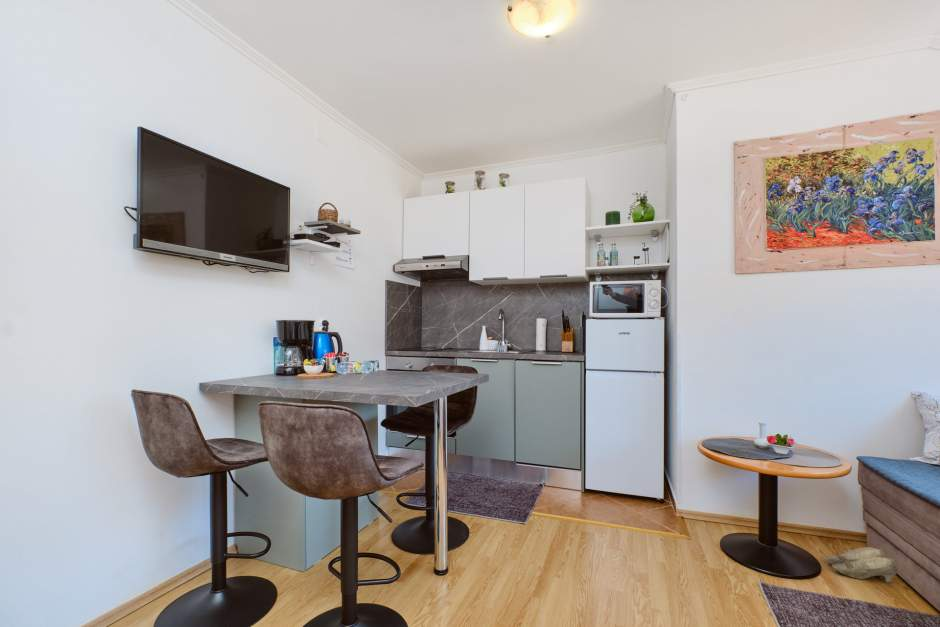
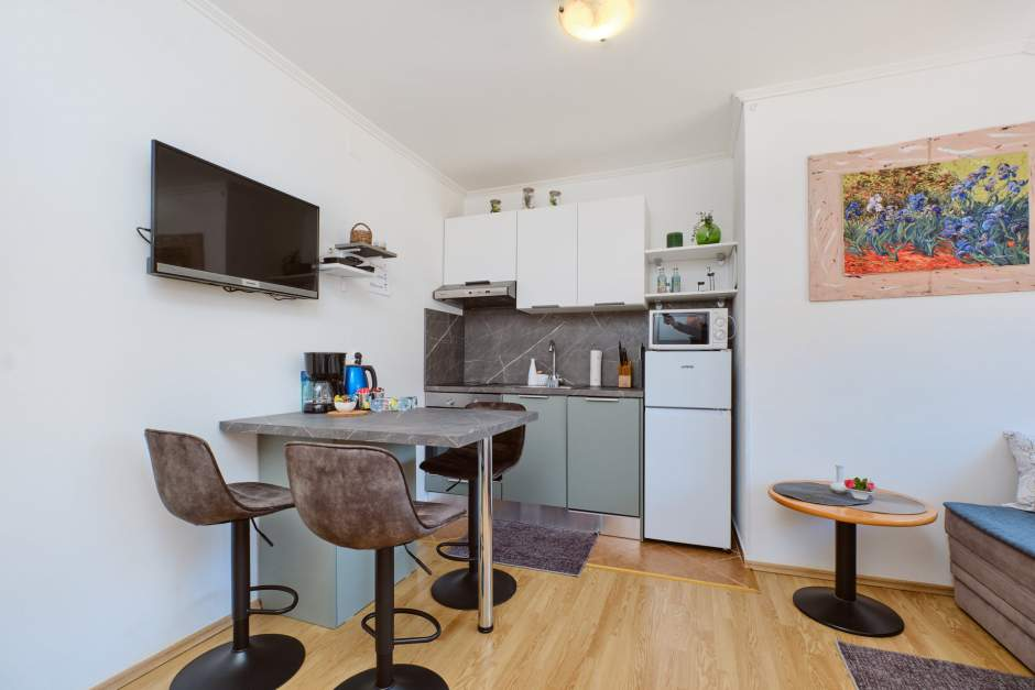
- slippers (859, 561)
